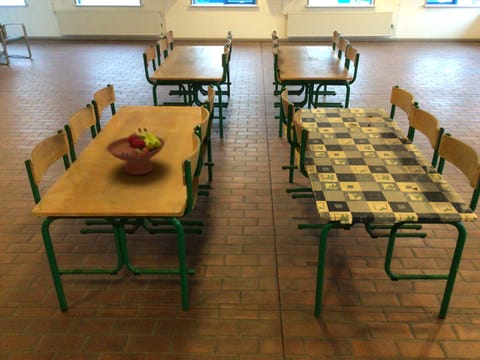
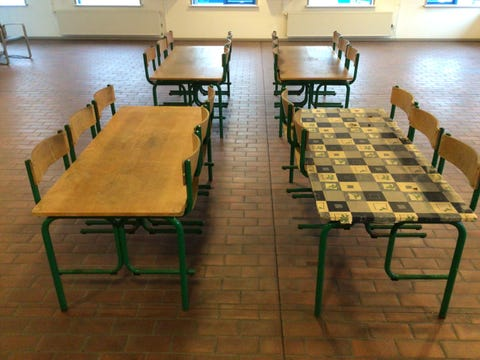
- fruit bowl (137, 152)
